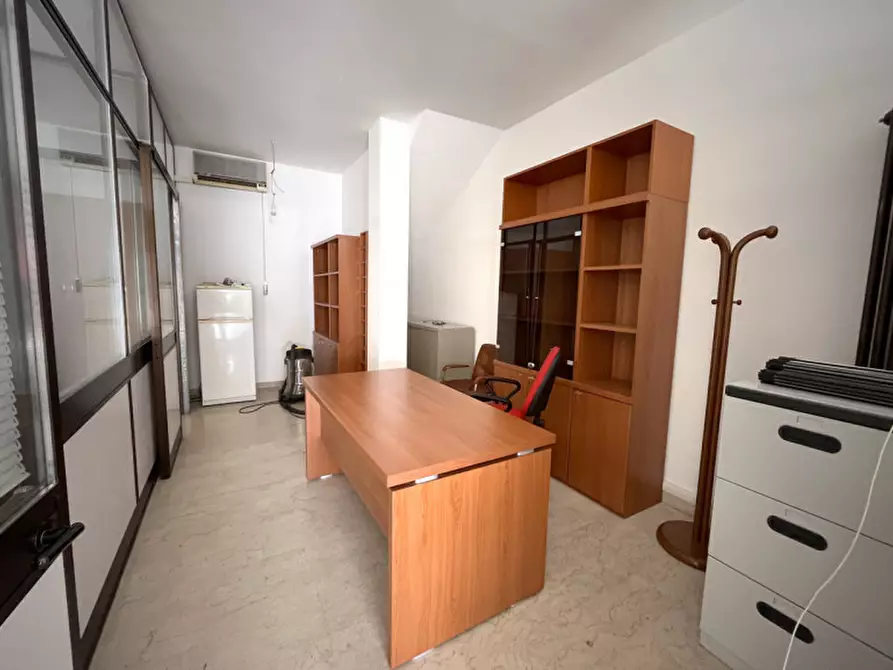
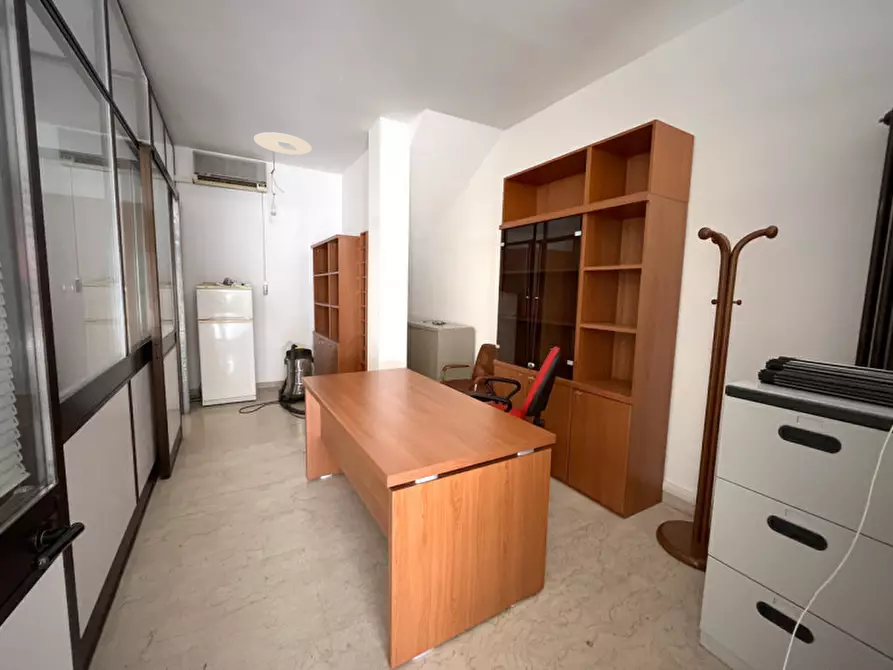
+ ceiling light (283, 141)
